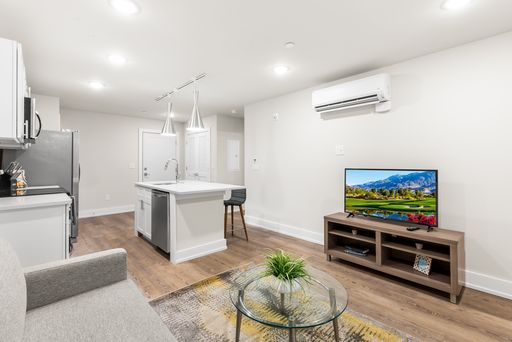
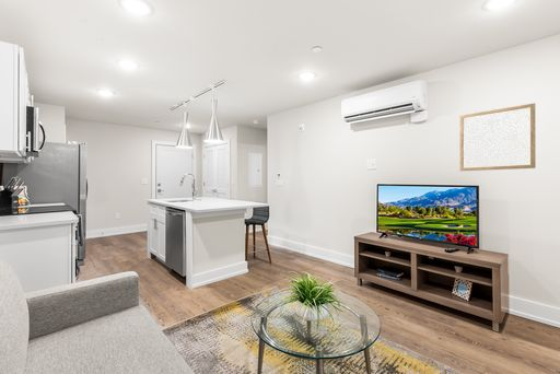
+ wall art (495, 141)
